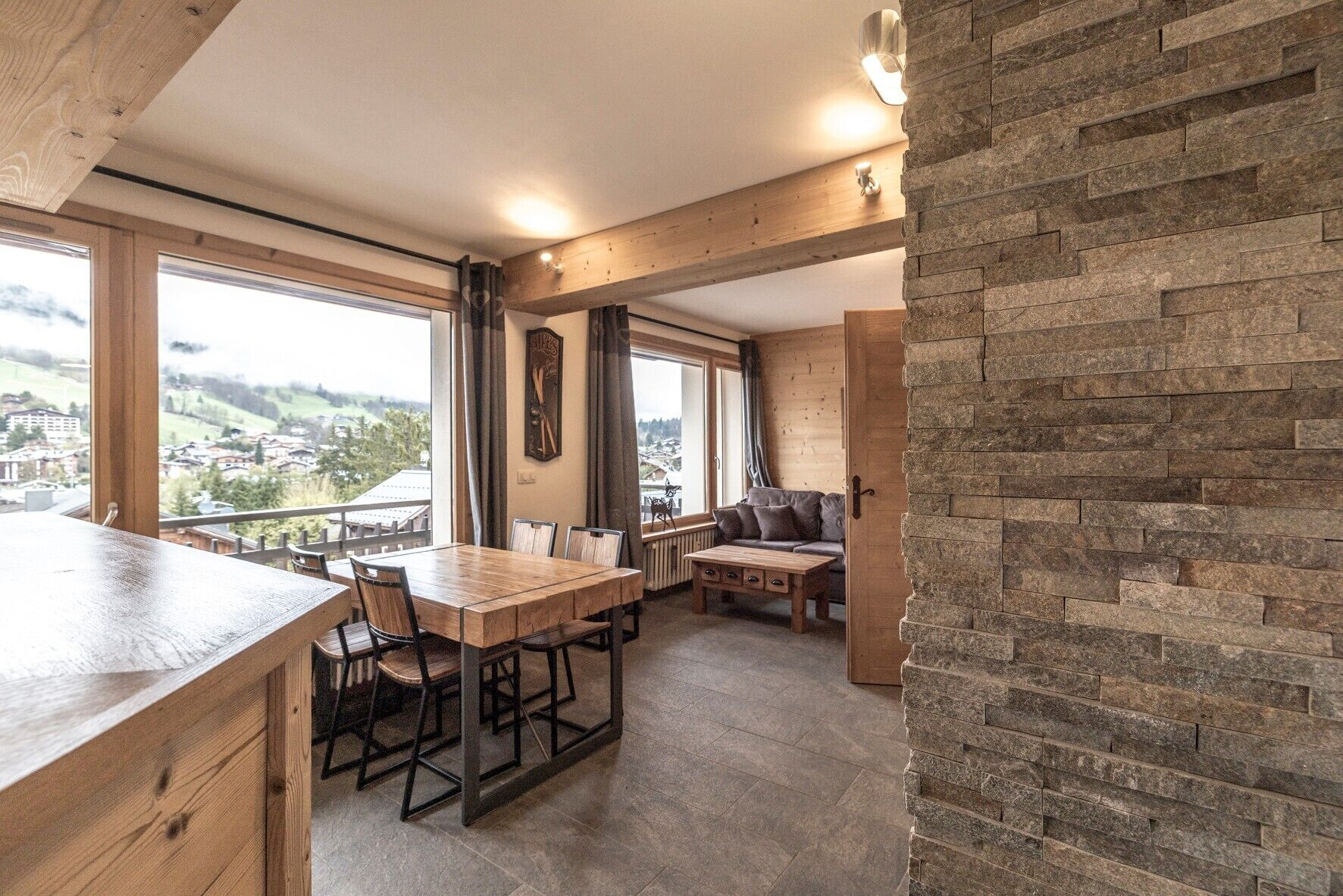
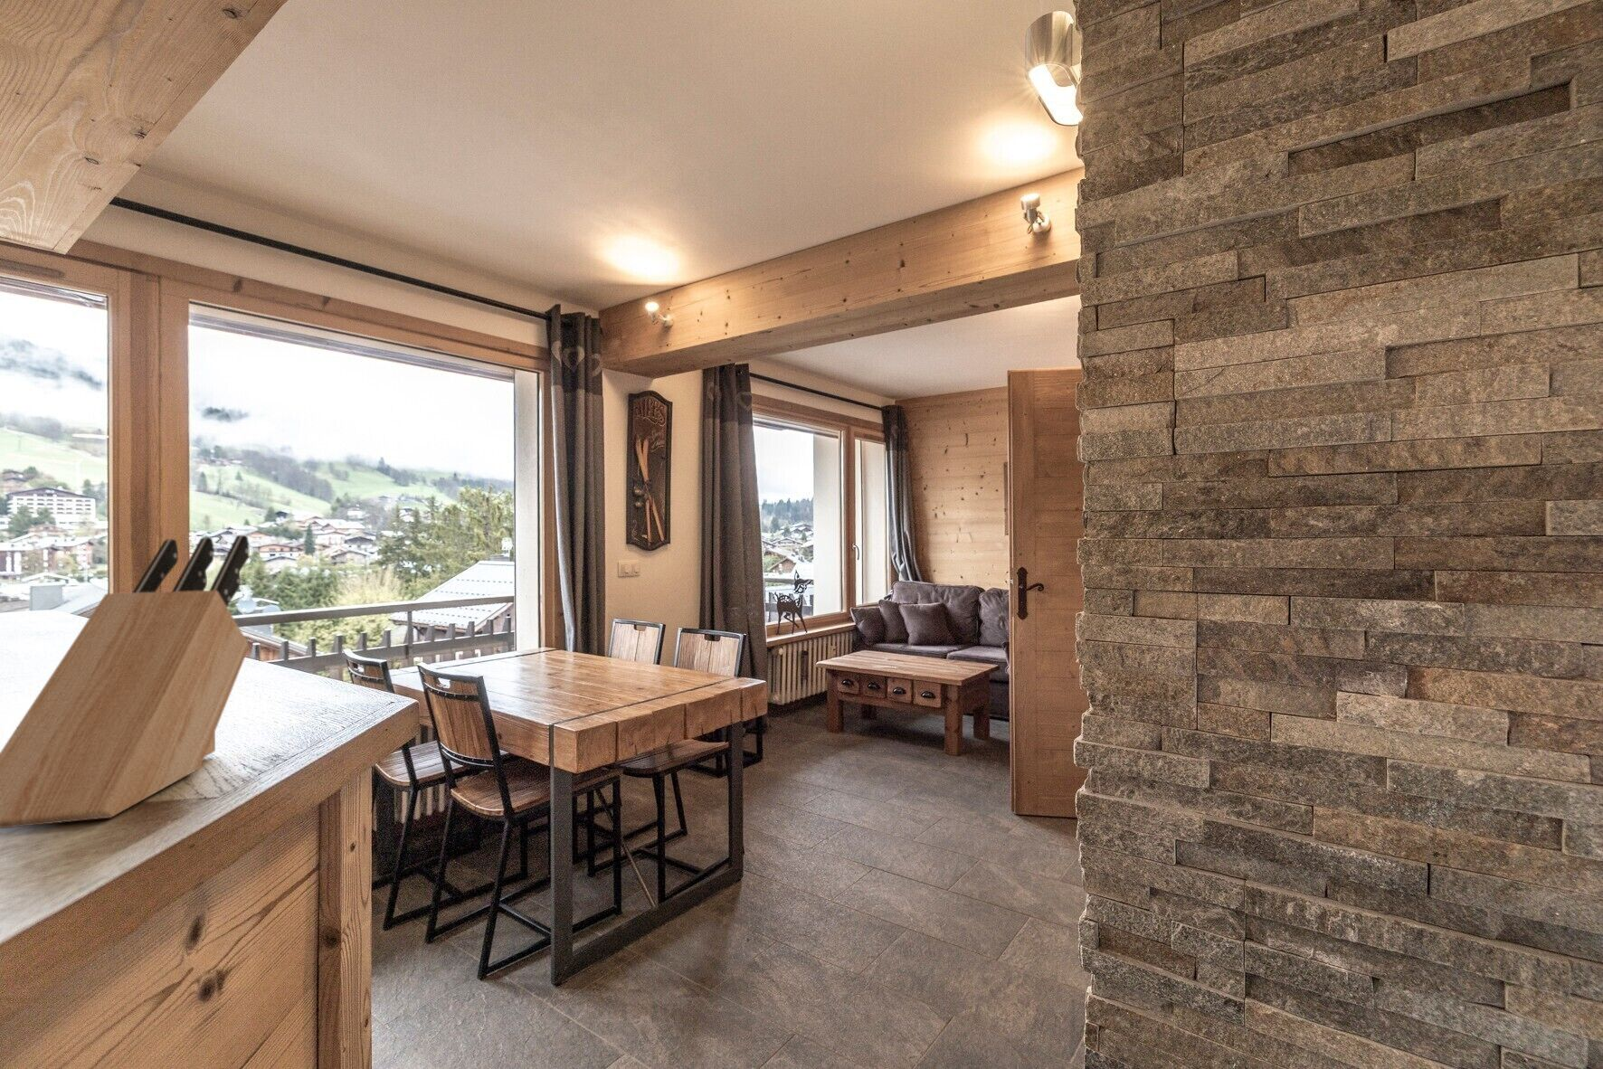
+ knife block (143, 653)
